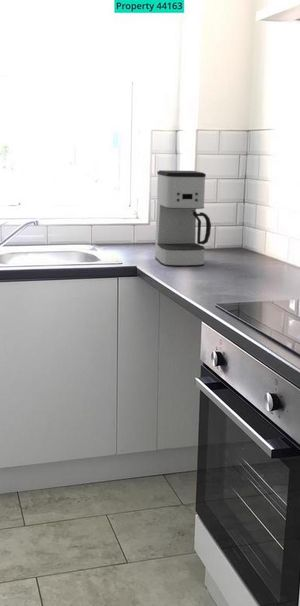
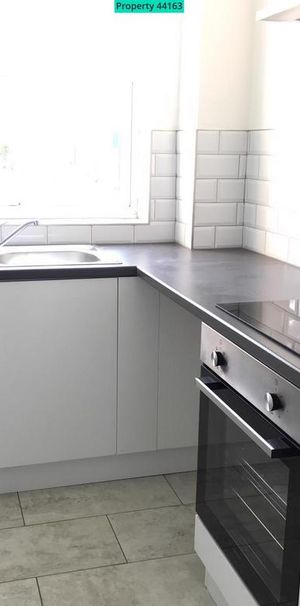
- coffee maker (184, 217)
